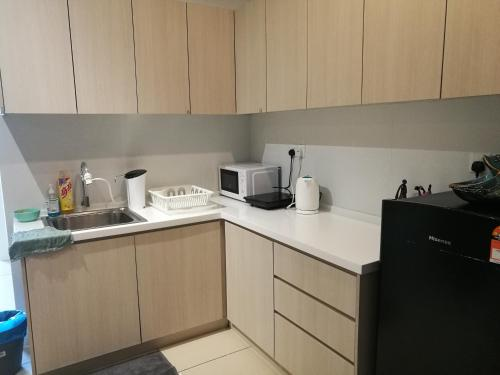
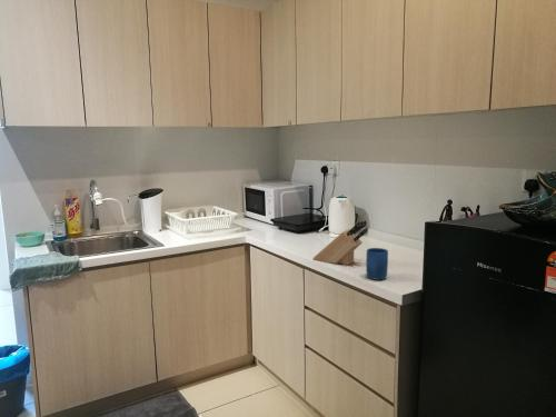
+ mug (378, 262)
+ knife block (340, 240)
